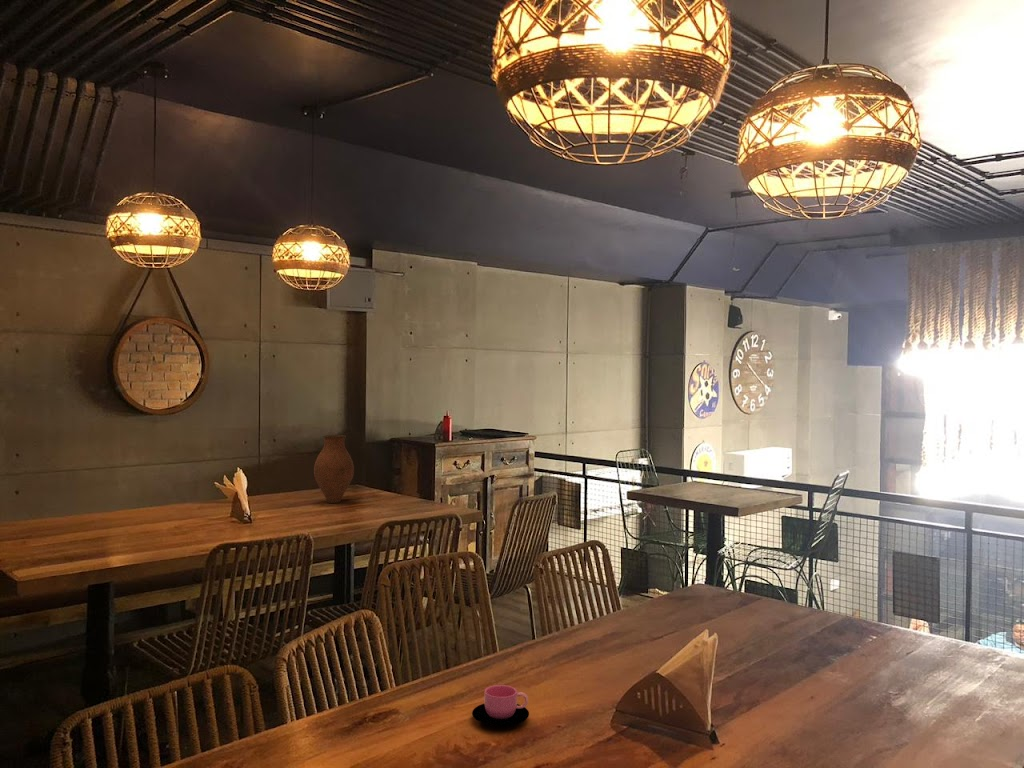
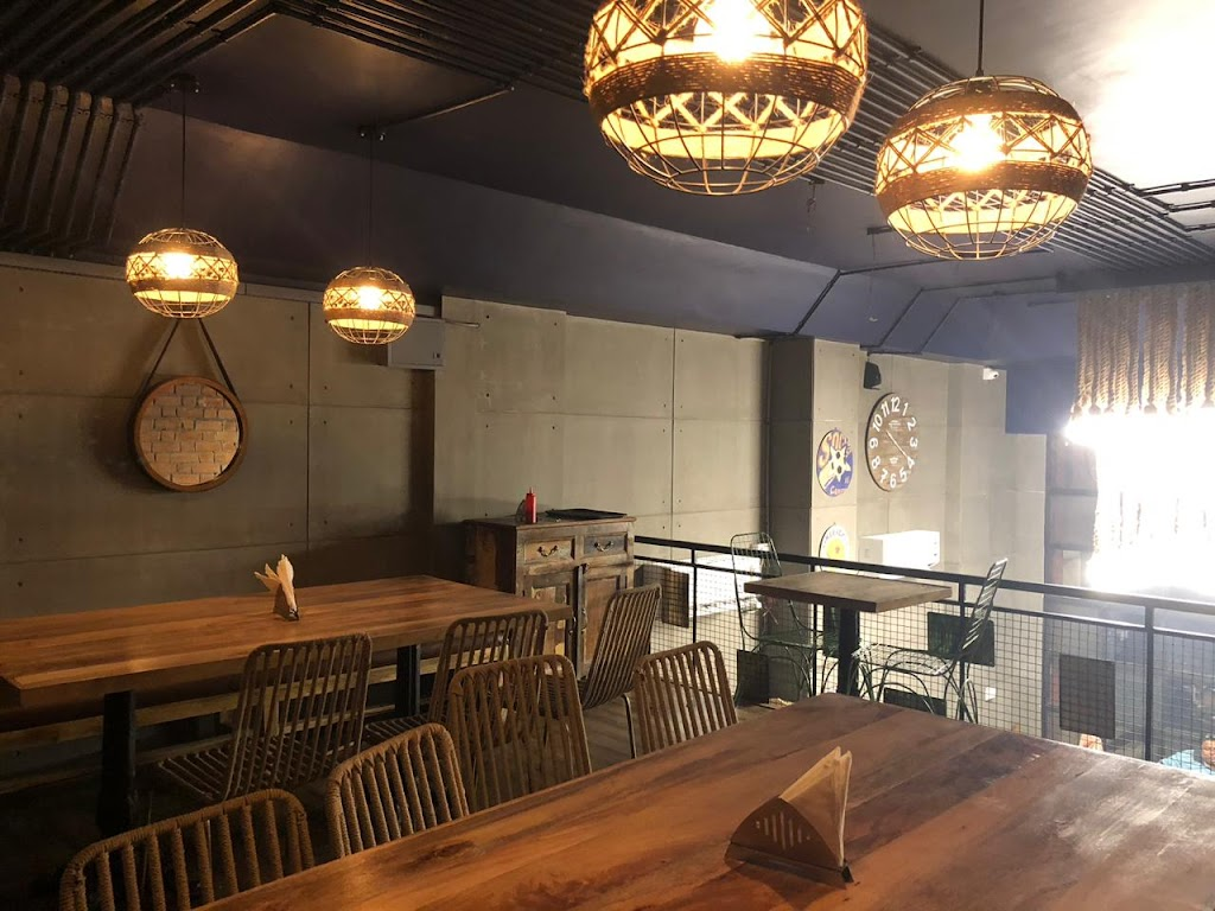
- vase (334, 469)
- cup (500, 705)
